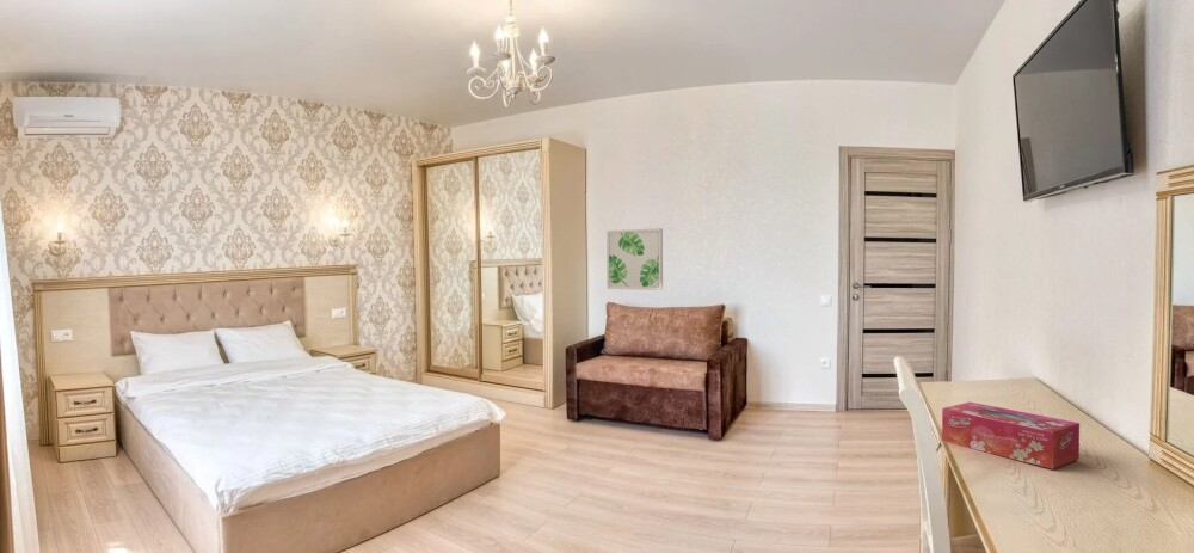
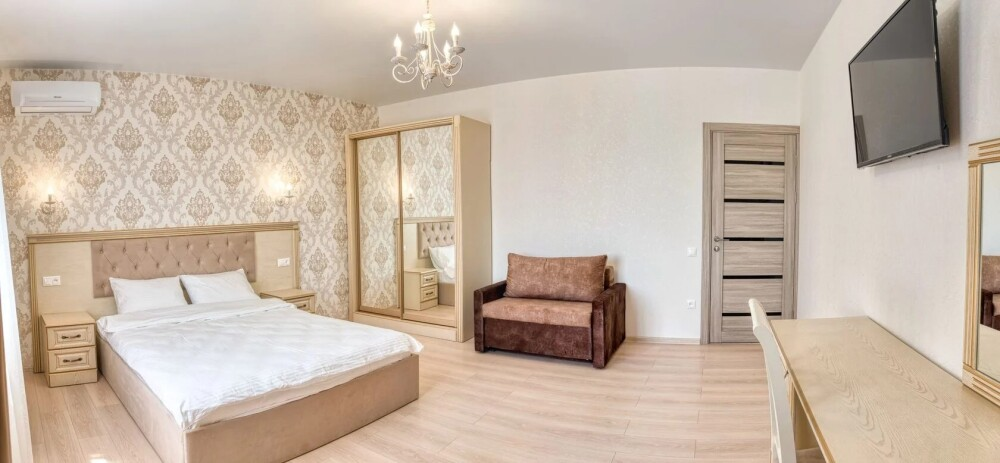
- wall art (634, 259)
- tissue box (1007, 432)
